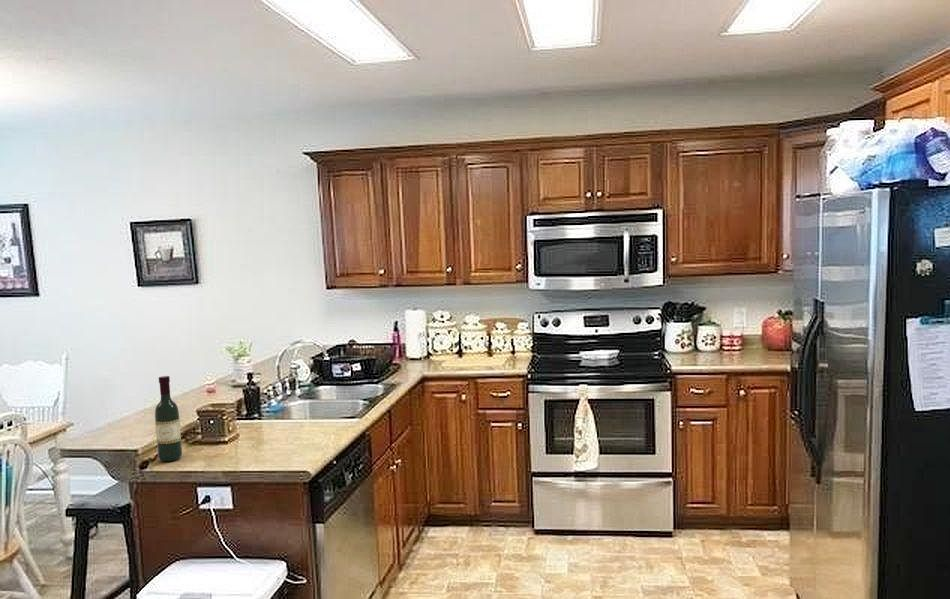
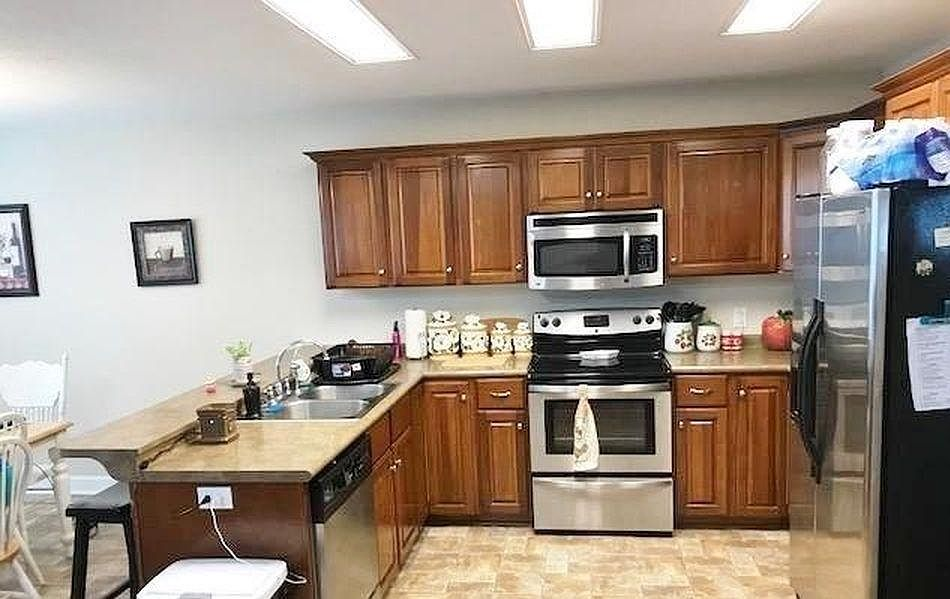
- wine bottle (167, 418)
